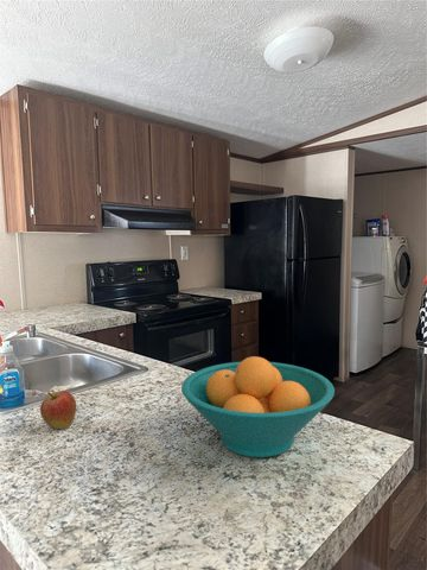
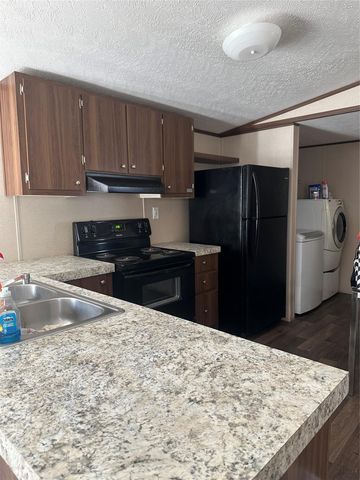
- fruit (58, 407)
- fruit bowl (256, 399)
